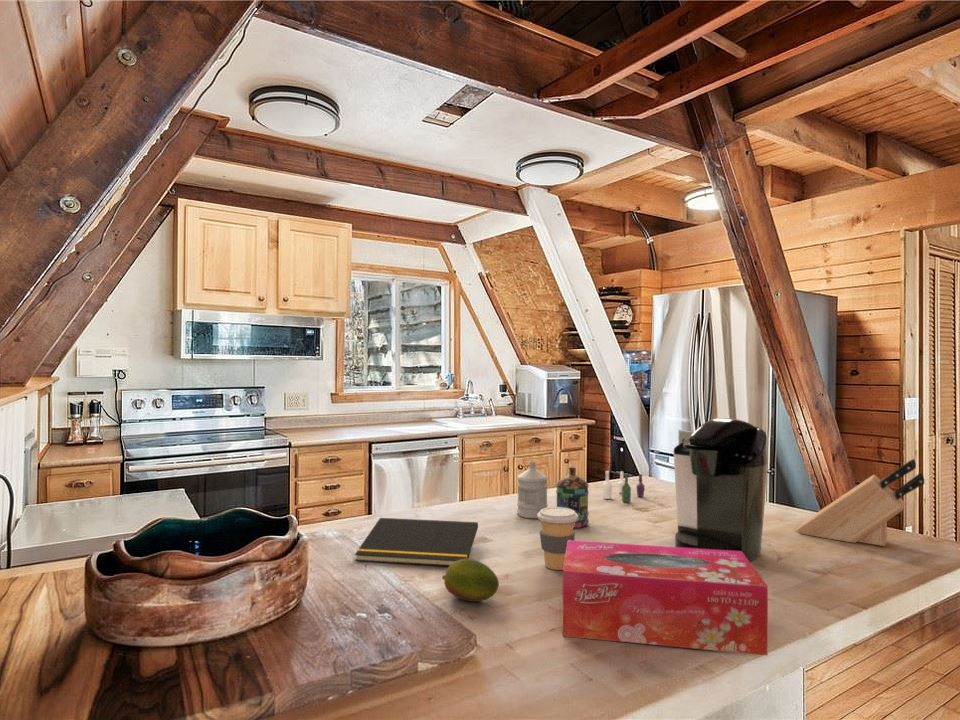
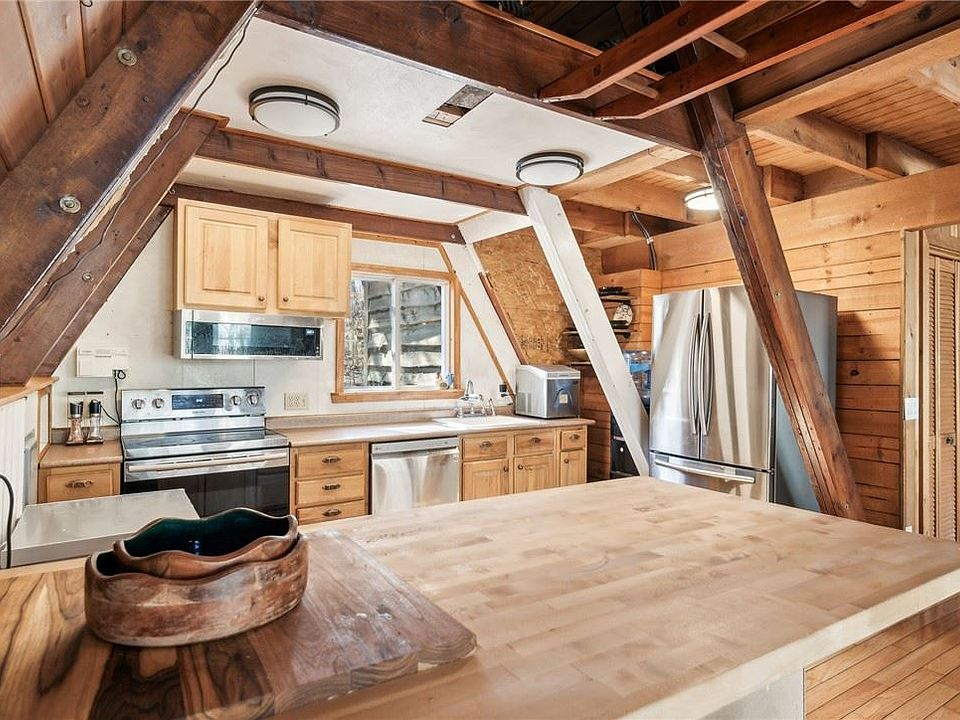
- tissue box (656, 591)
- fruit (470, 579)
- notepad (419, 540)
- knife block (858, 496)
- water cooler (586, 482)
- coffee maker (700, 479)
- coffee cup (557, 538)
